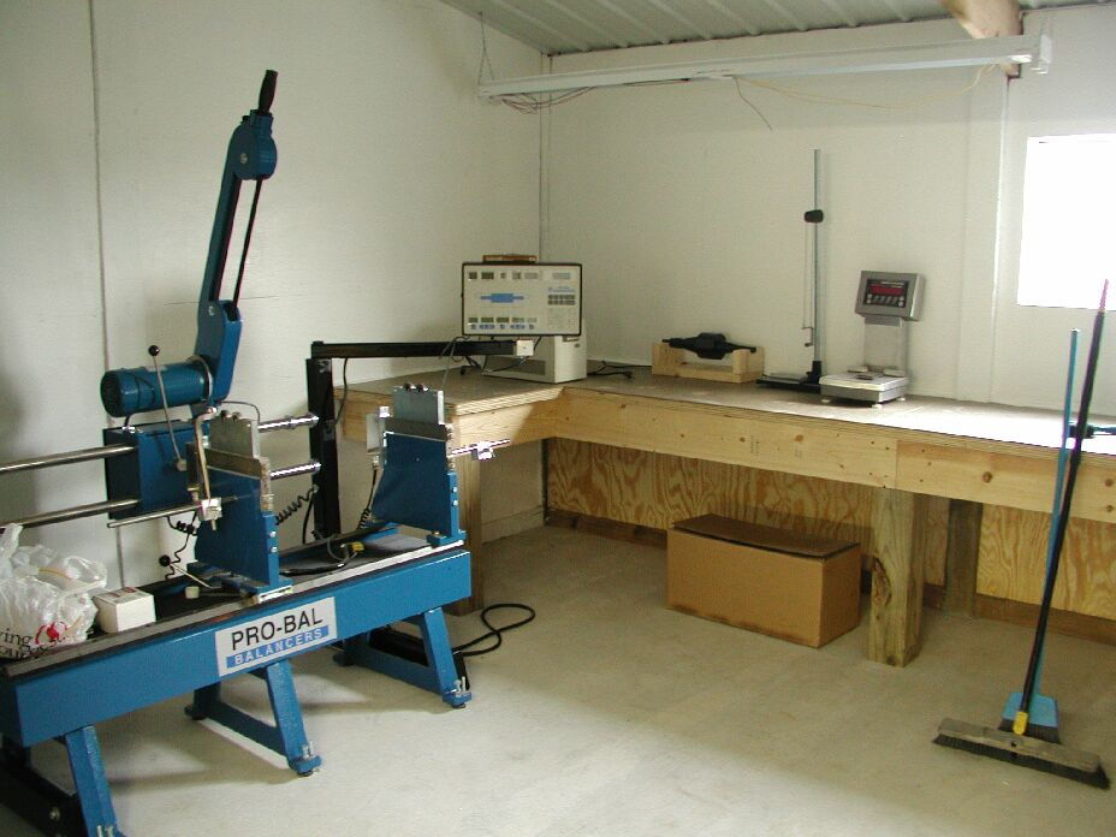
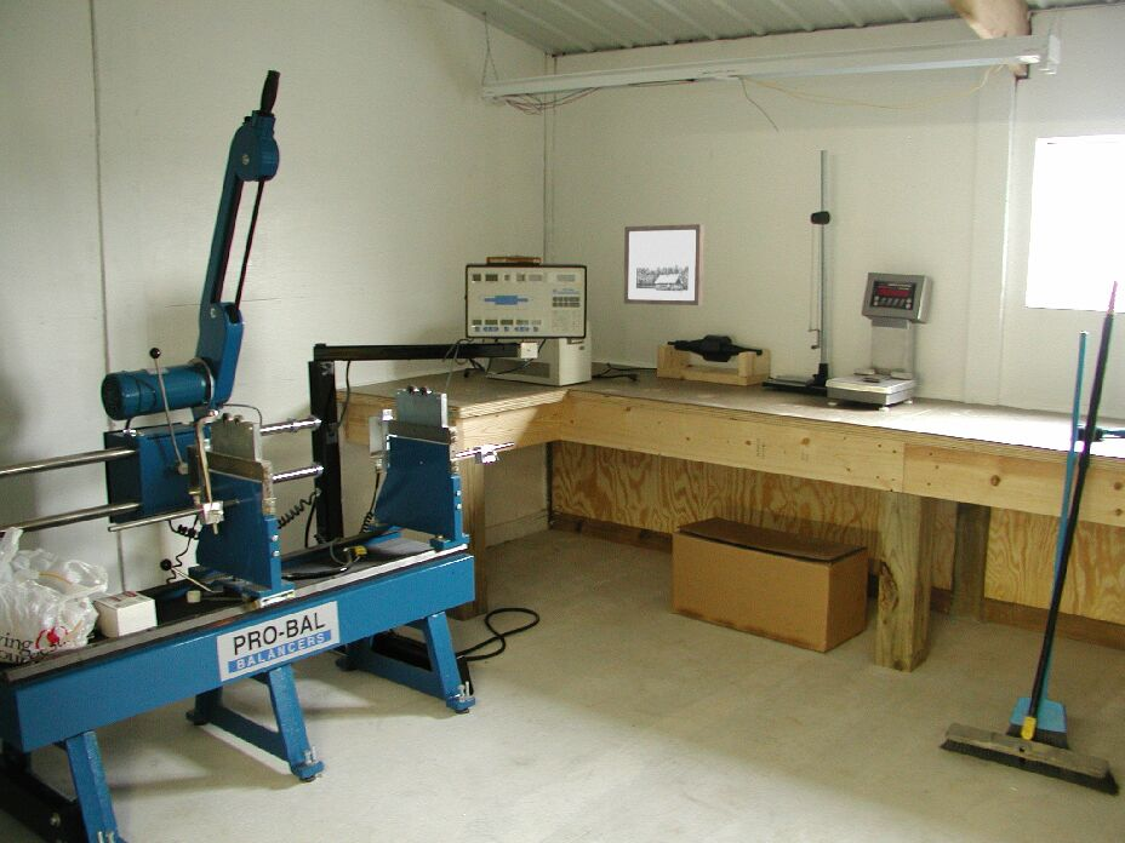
+ wall art (662, 265)
